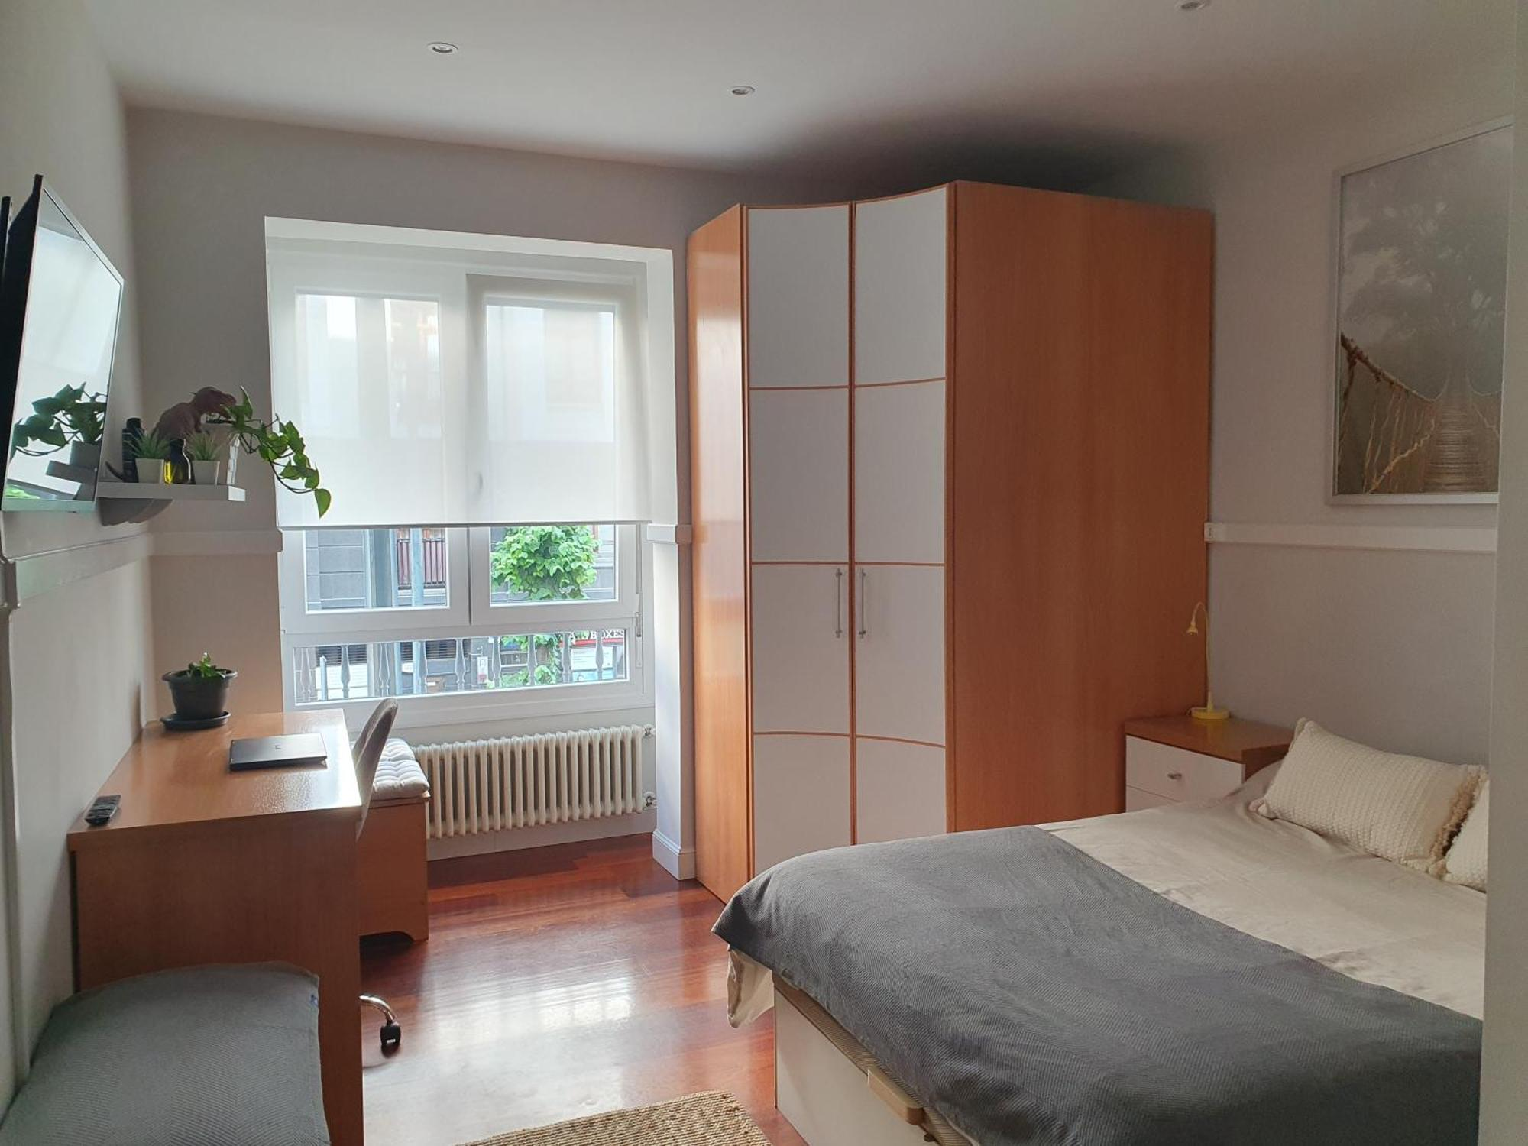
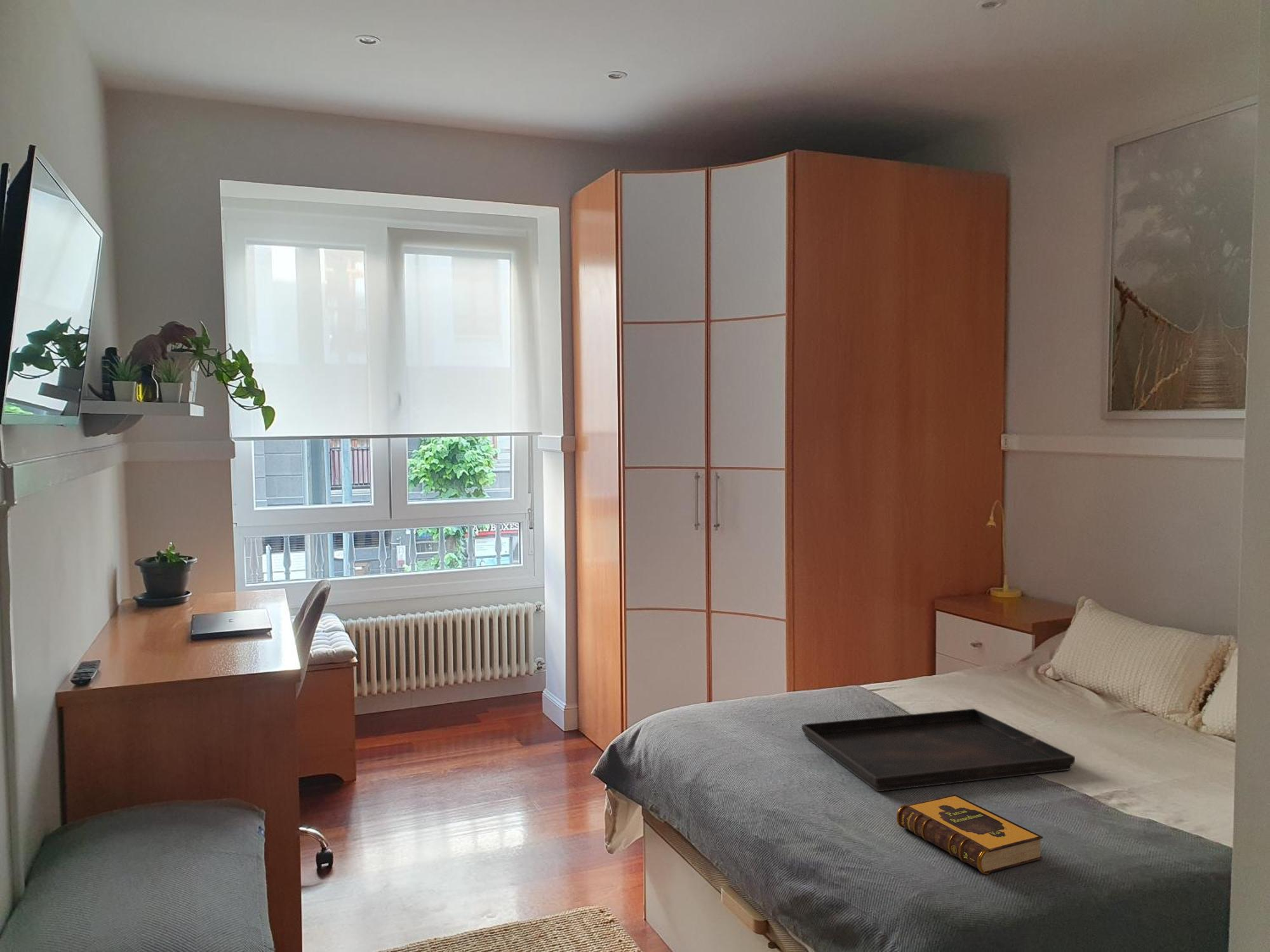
+ hardback book (966, 832)
+ serving tray (930, 746)
